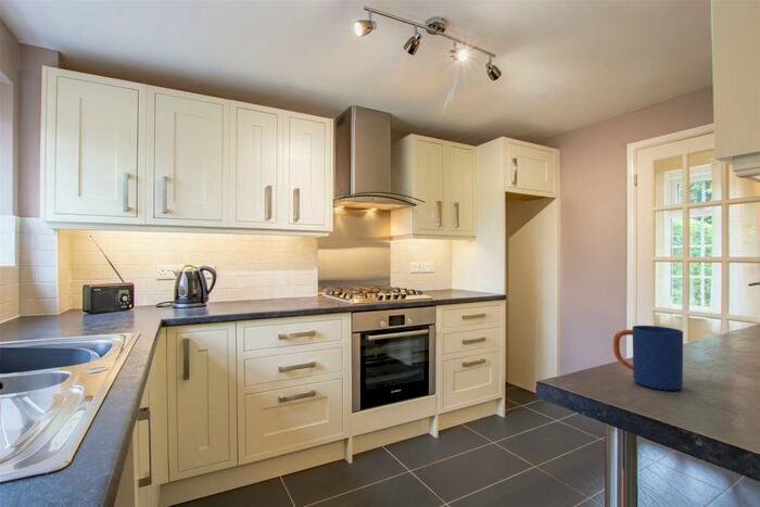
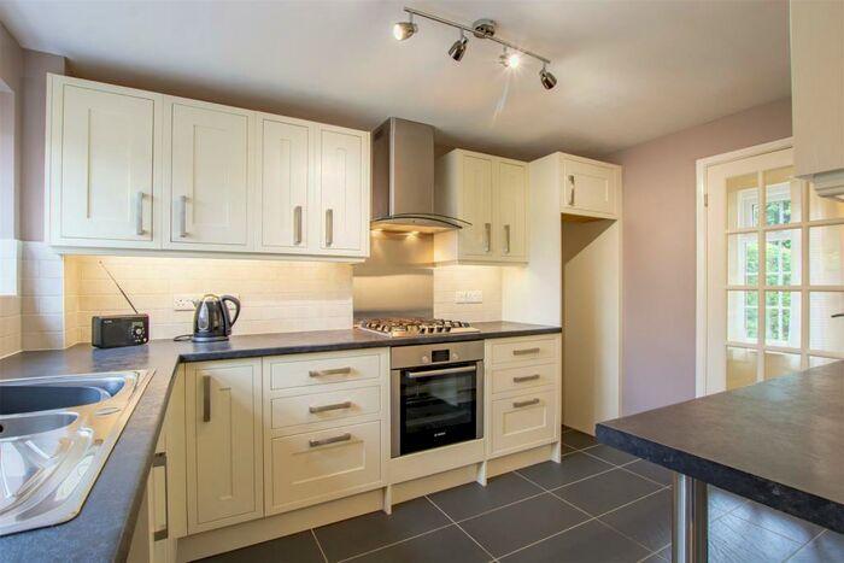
- mug (646, 355)
